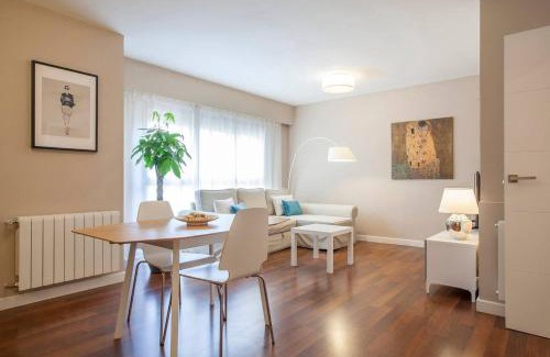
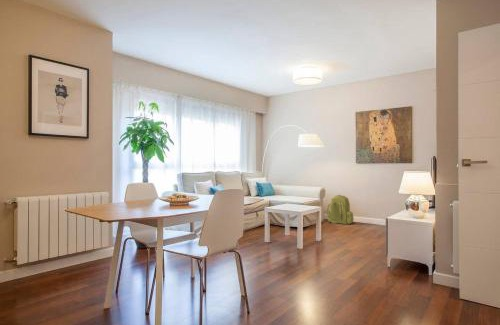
+ backpack (339, 209)
